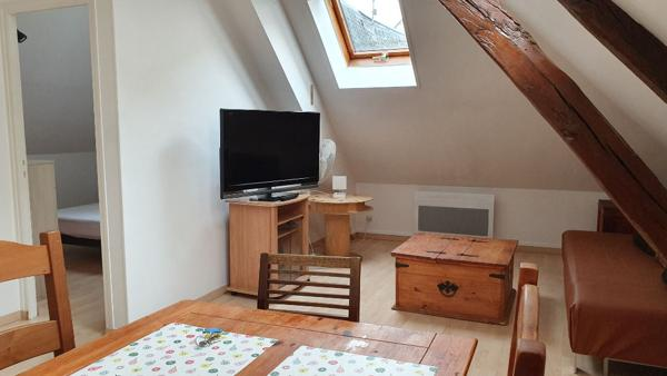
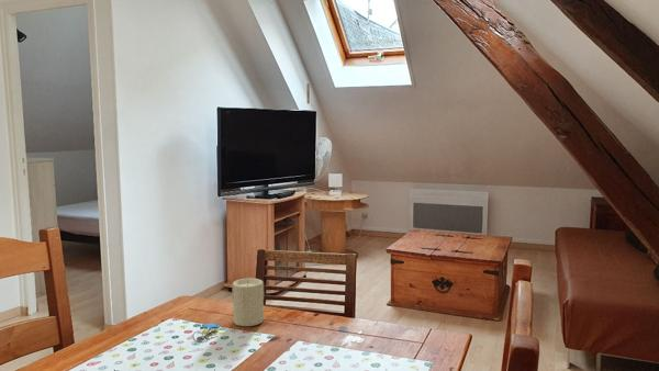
+ candle (248, 300)
